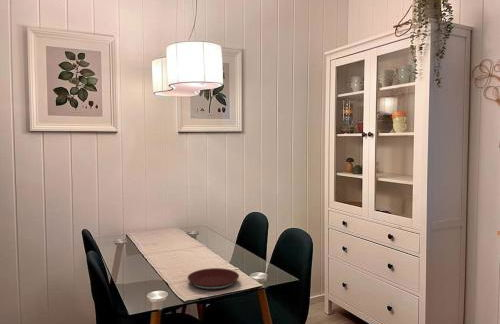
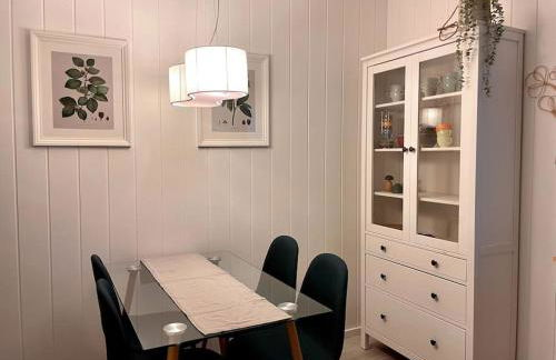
- plate (213, 279)
